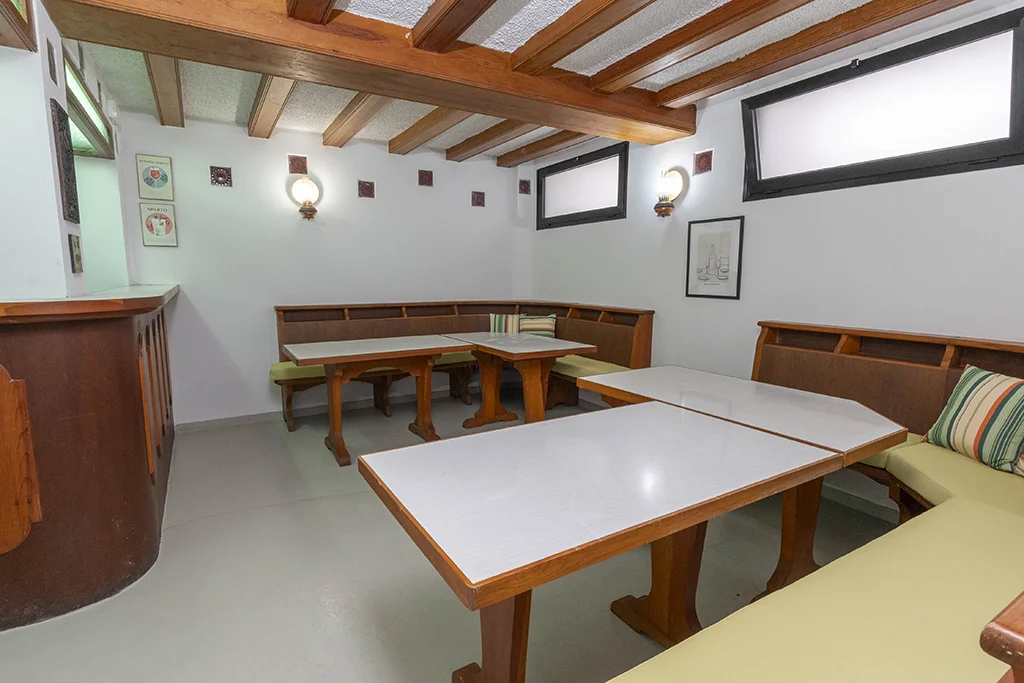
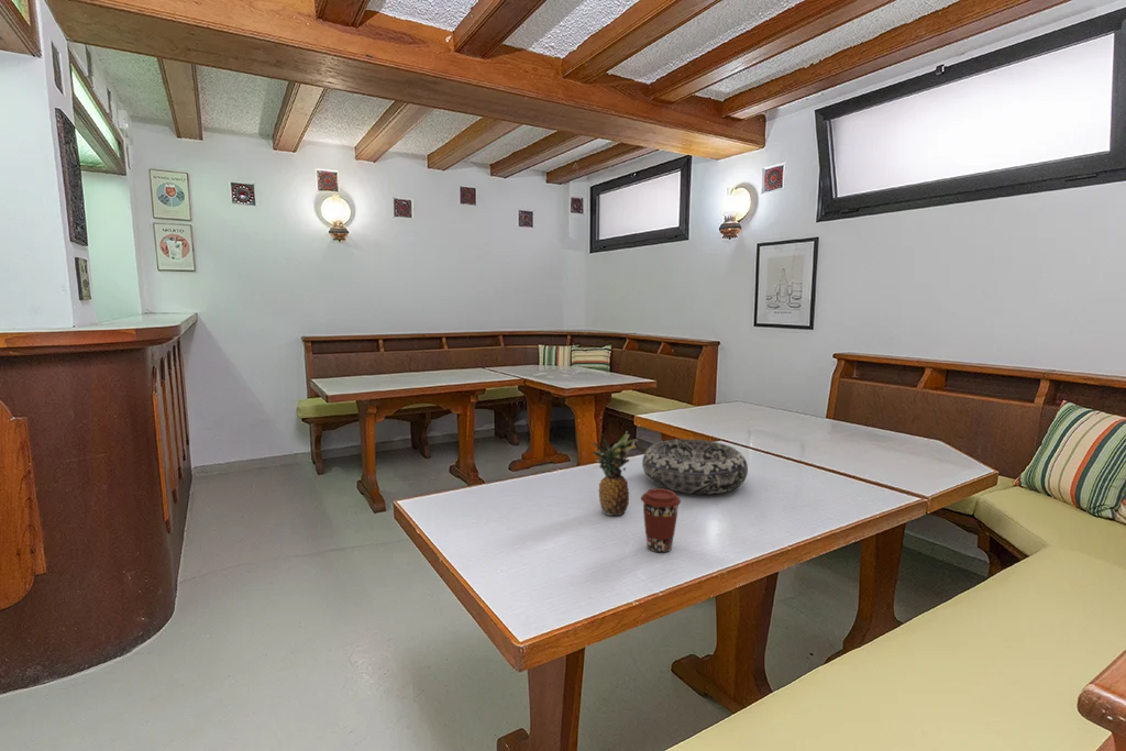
+ fruit (615, 474)
+ decorative bowl (694, 465)
+ coffee cup (660, 520)
